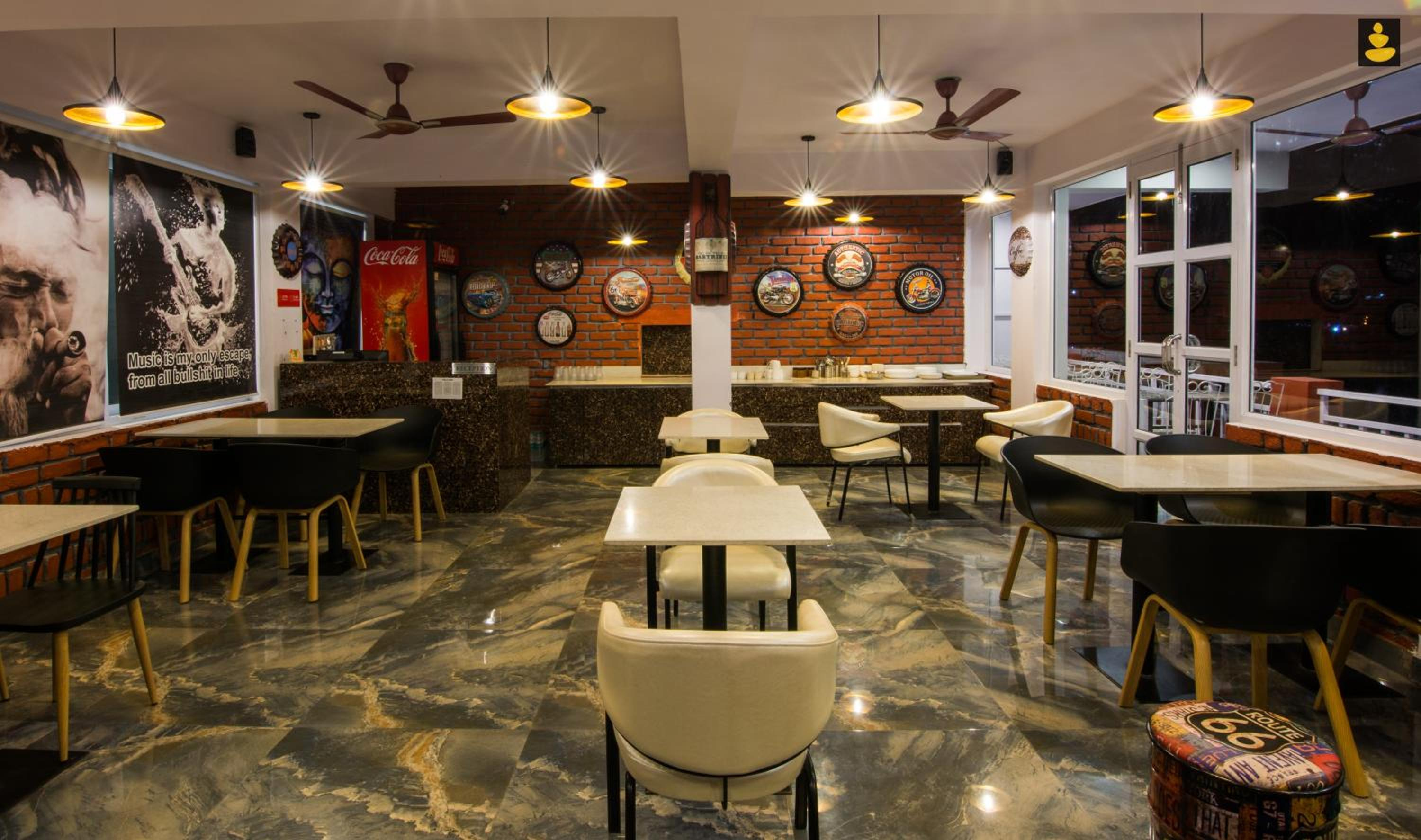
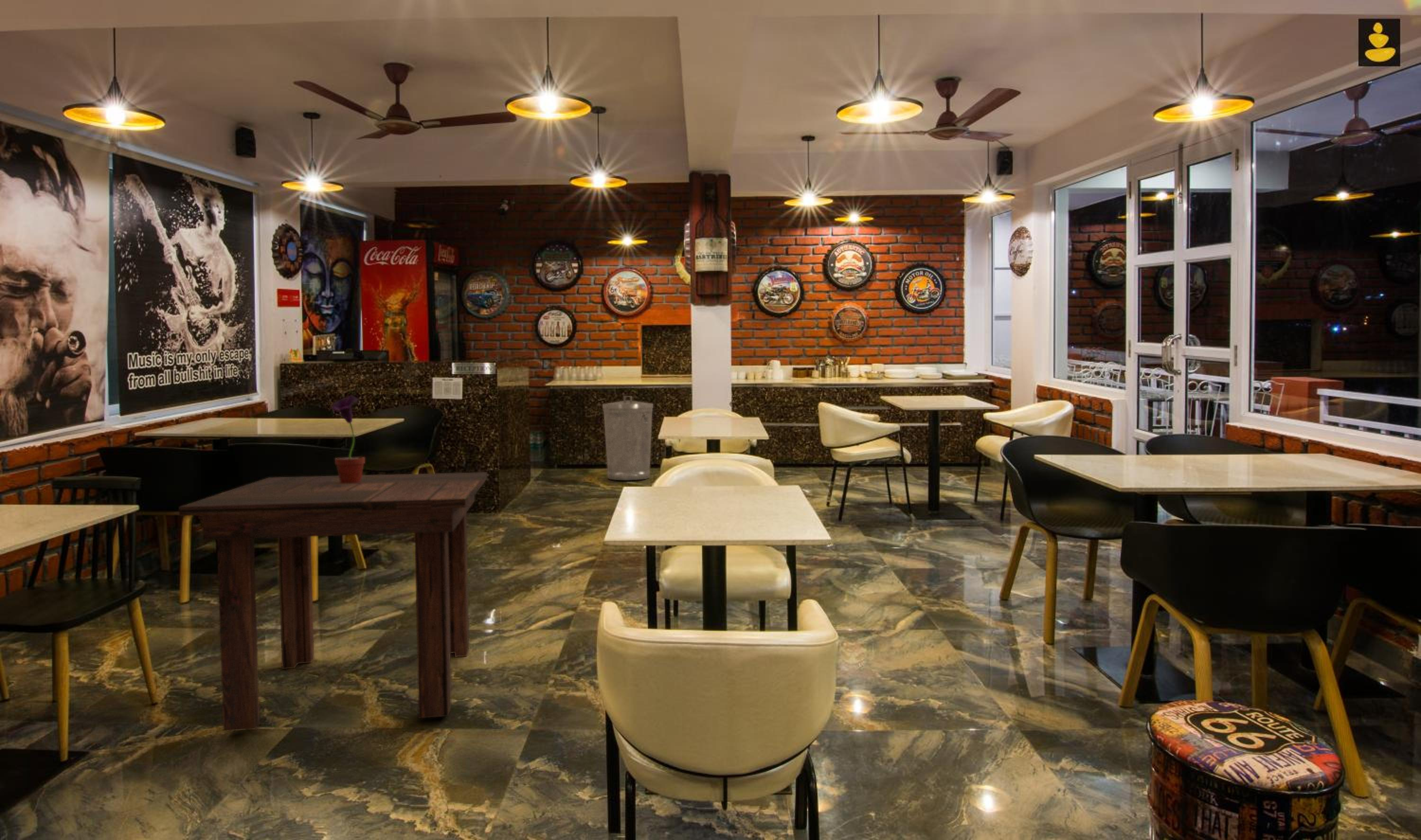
+ potted flower (353, 438)
+ dining table (312, 590)
+ trash can (628, 437)
